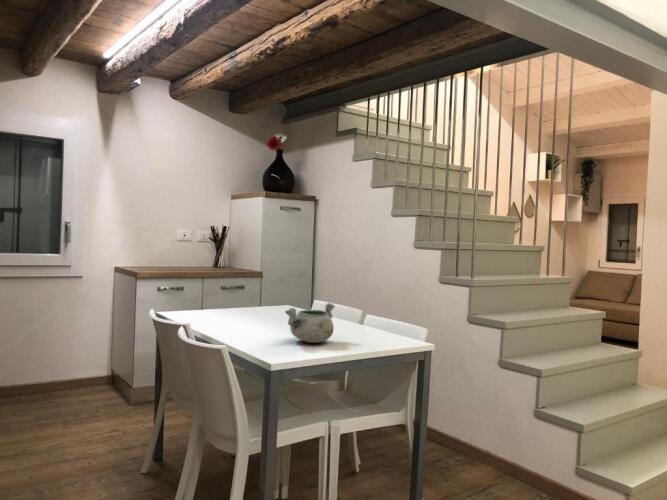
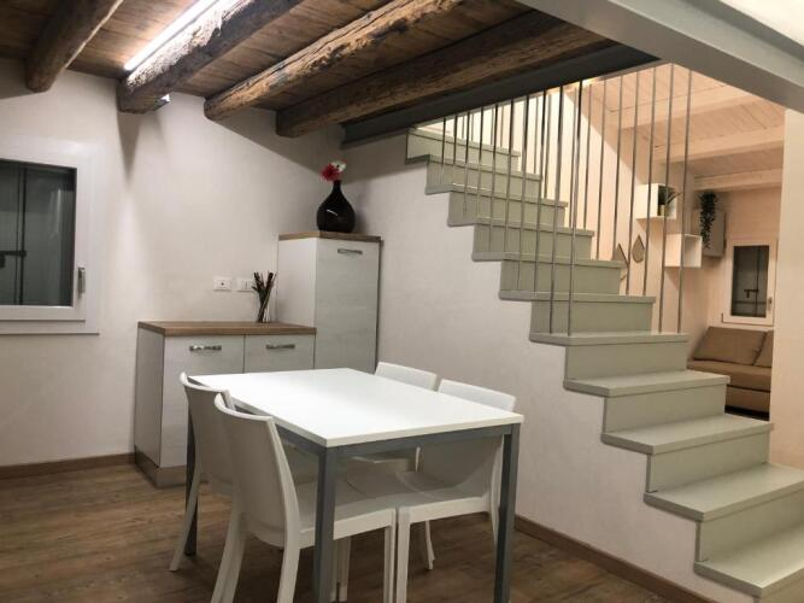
- decorative bowl (311, 323)
